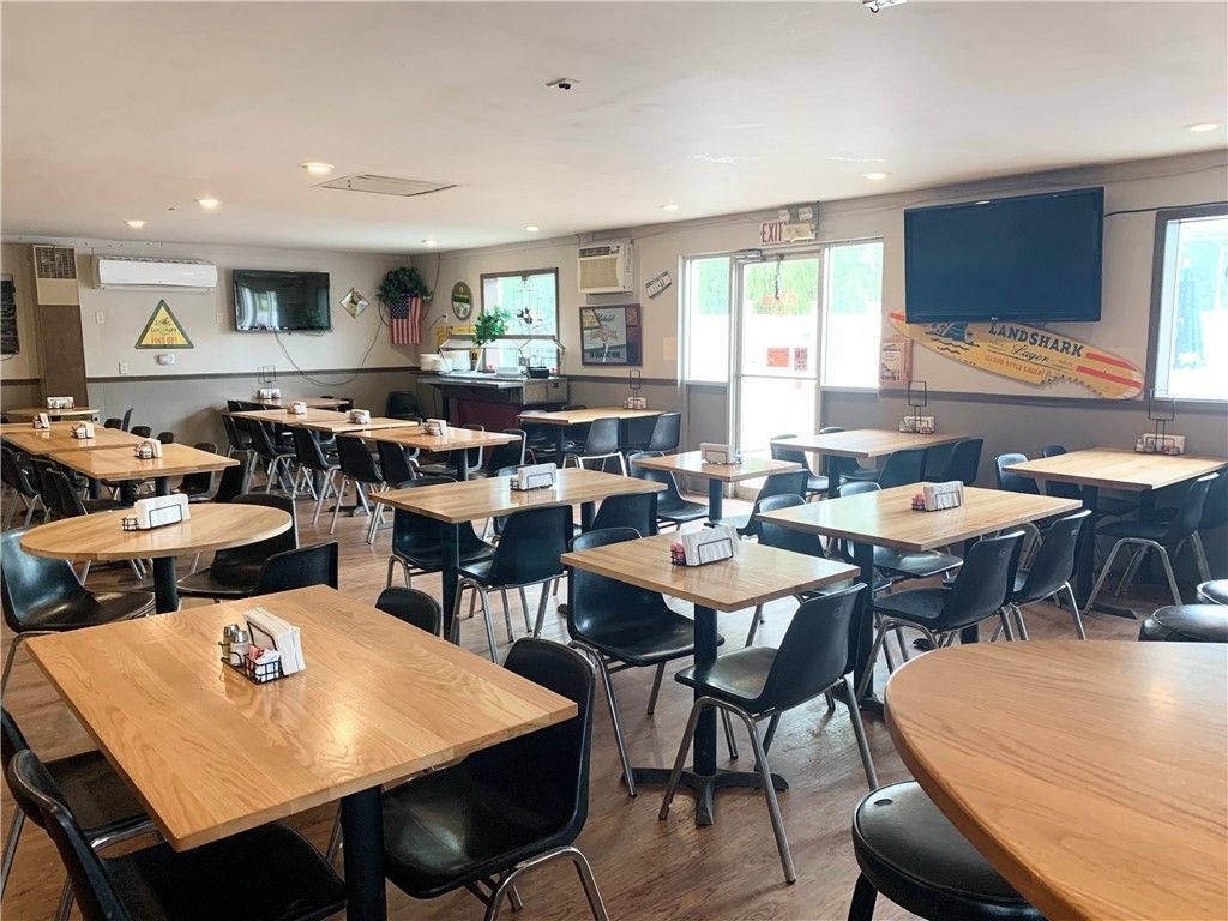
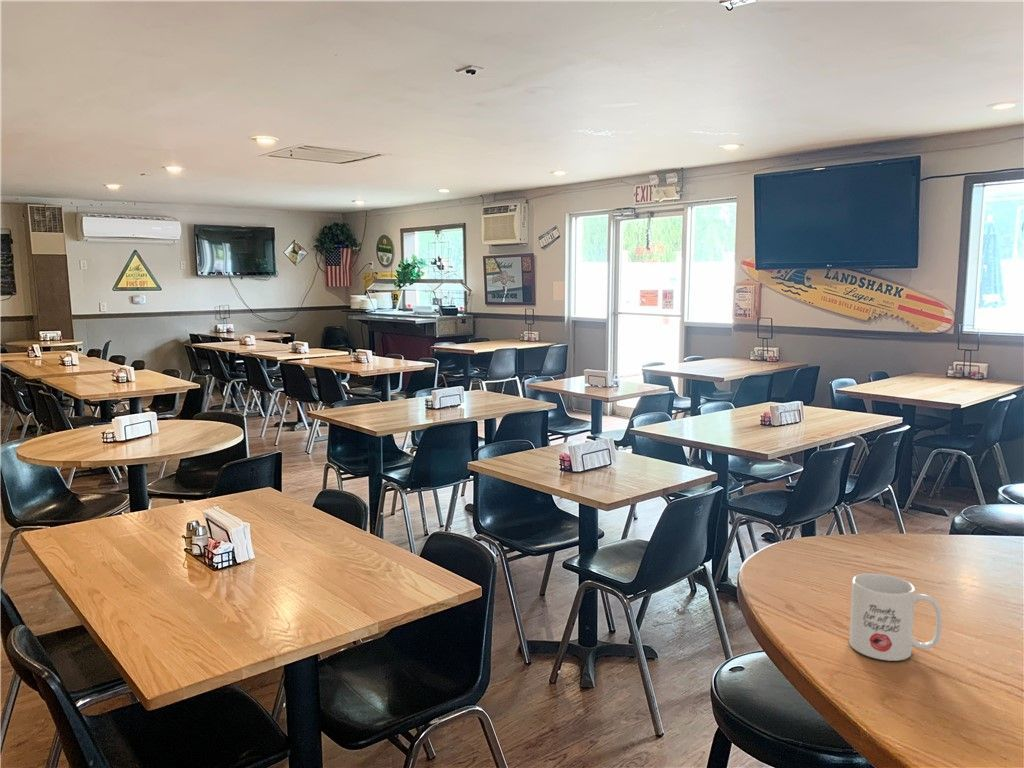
+ mug (895, 617)
